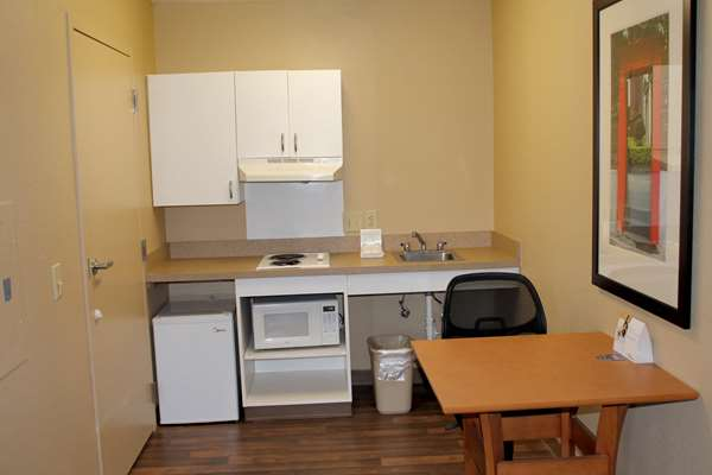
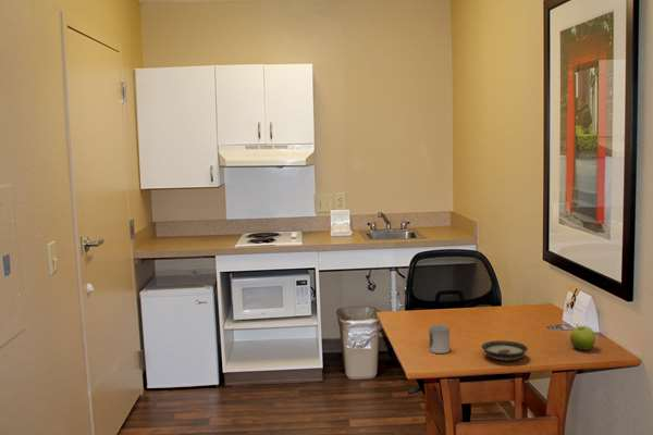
+ cup (439, 337)
+ saucer (504, 351)
+ fruit (582, 337)
